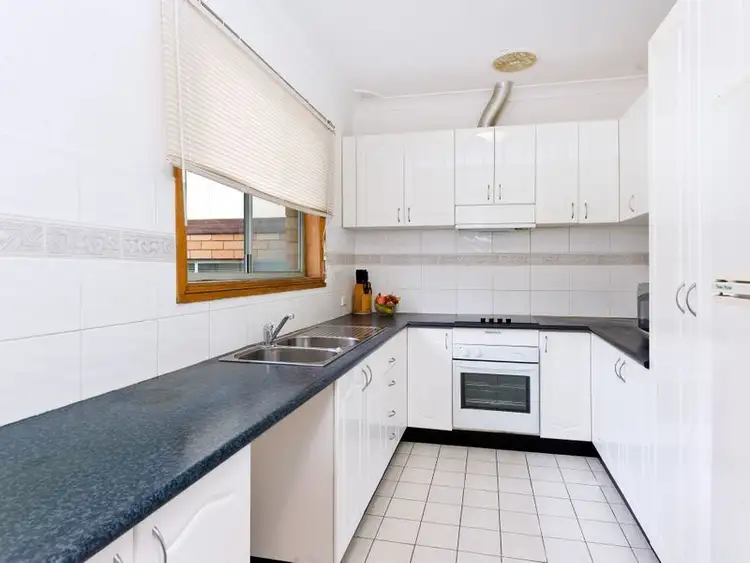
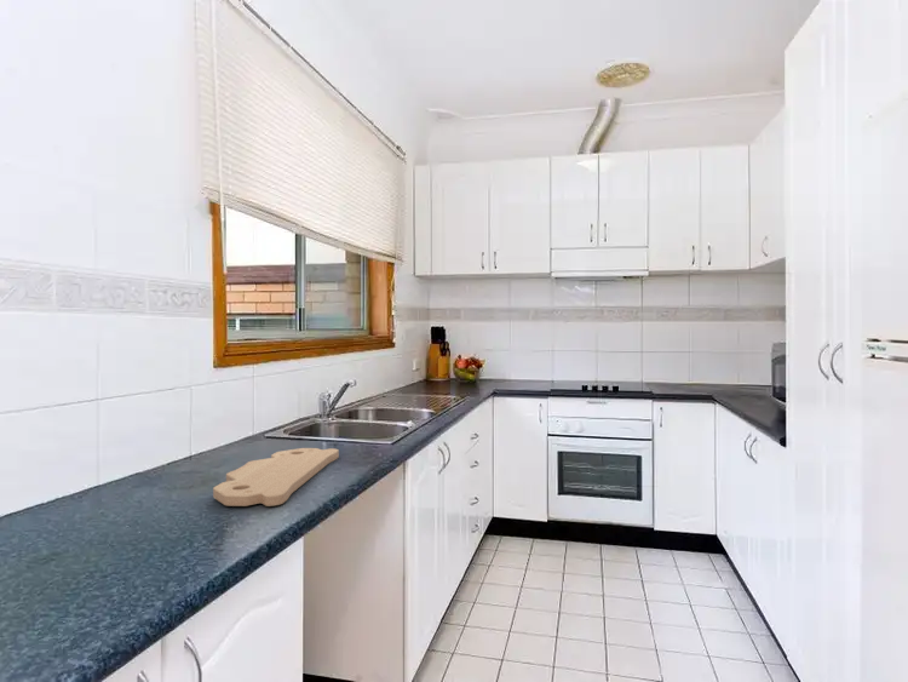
+ cutting board (276, 471)
